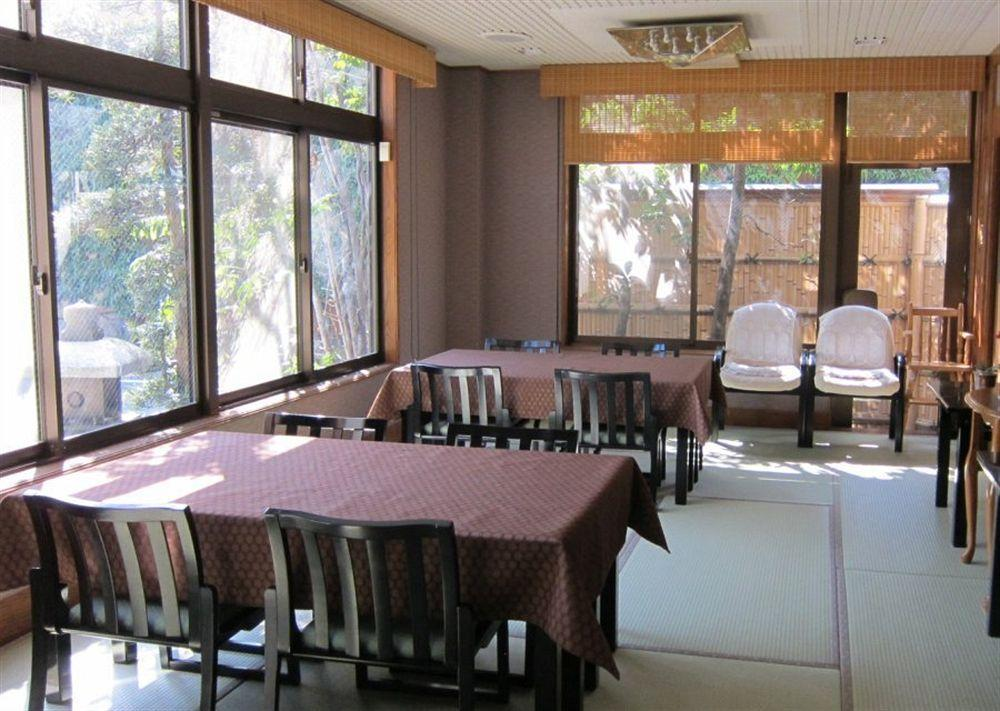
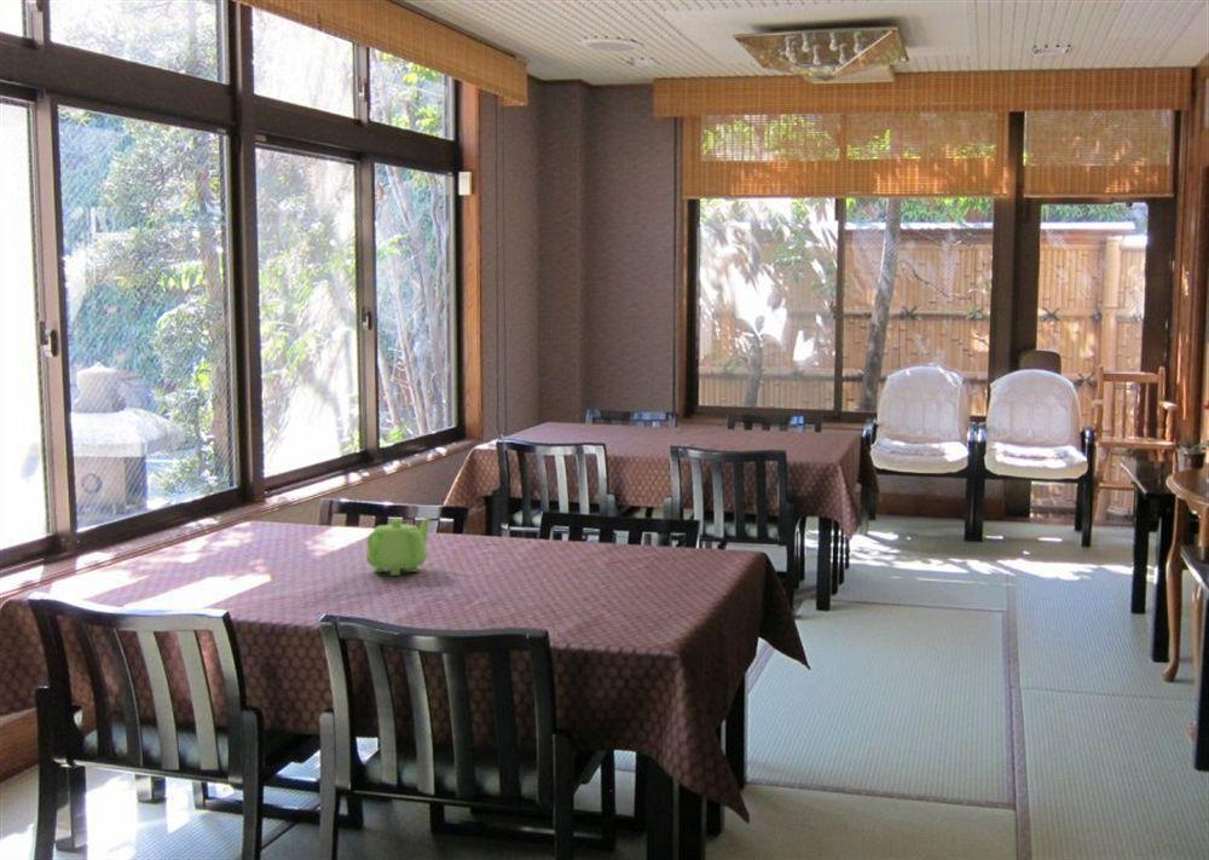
+ teapot (400, 544)
